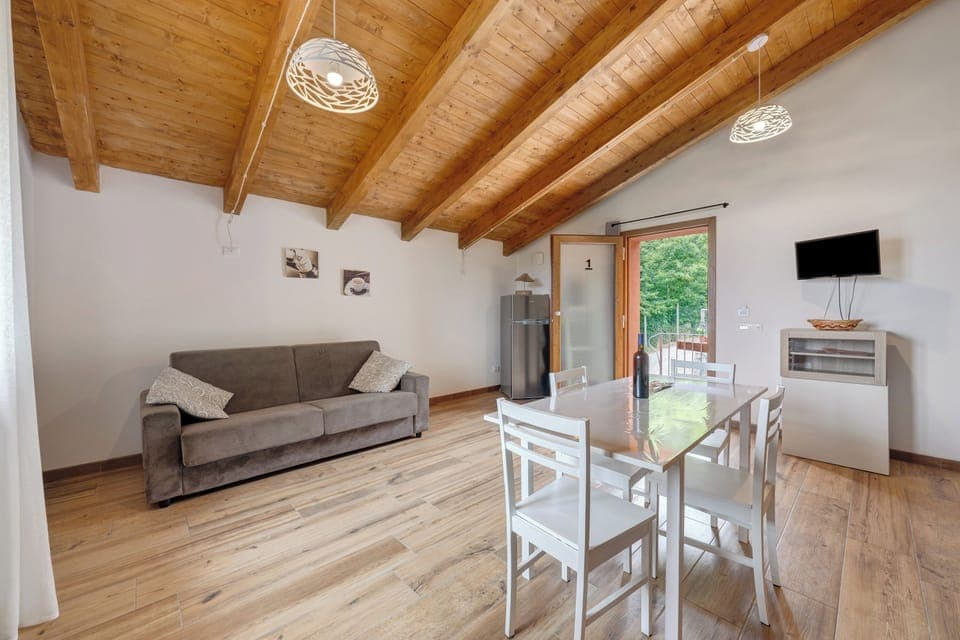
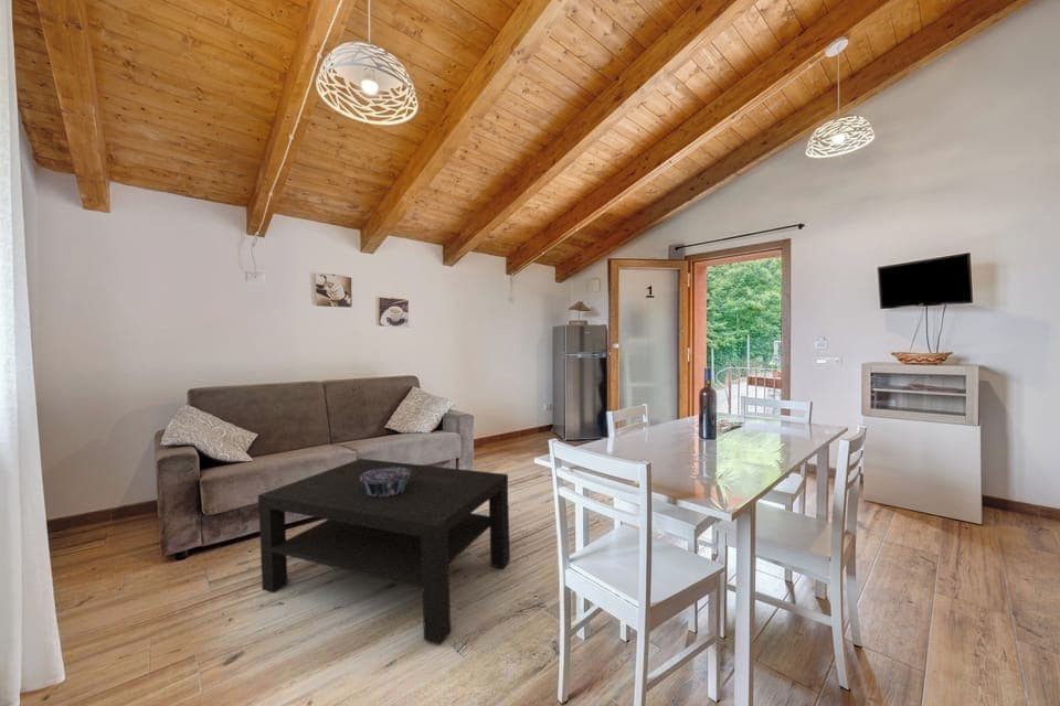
+ decorative bowl (386, 481)
+ coffee table (391, 530)
